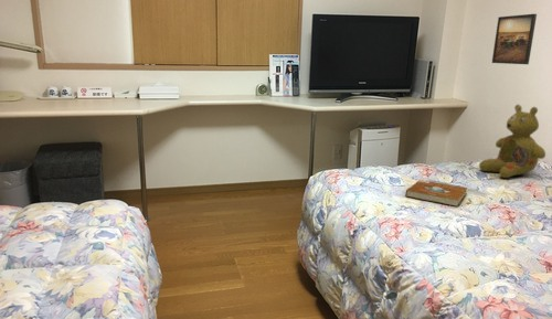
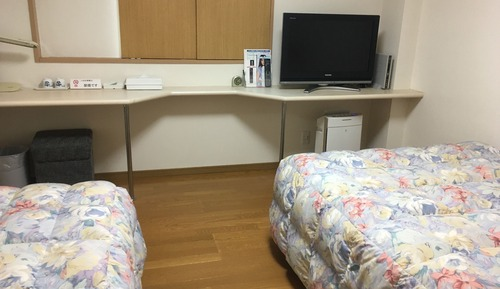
- book (436, 191)
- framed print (512, 40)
- stuffed bear (512, 140)
